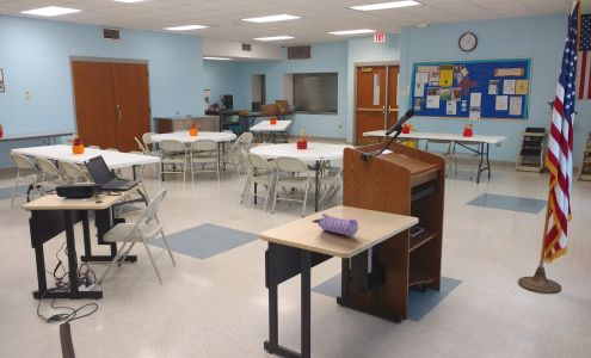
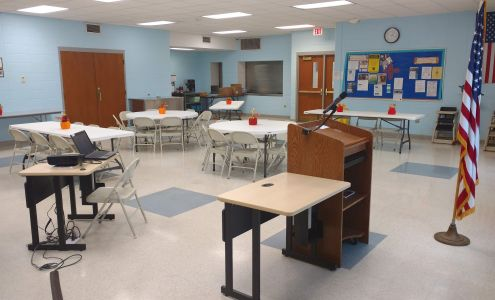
- pencil case (338, 224)
